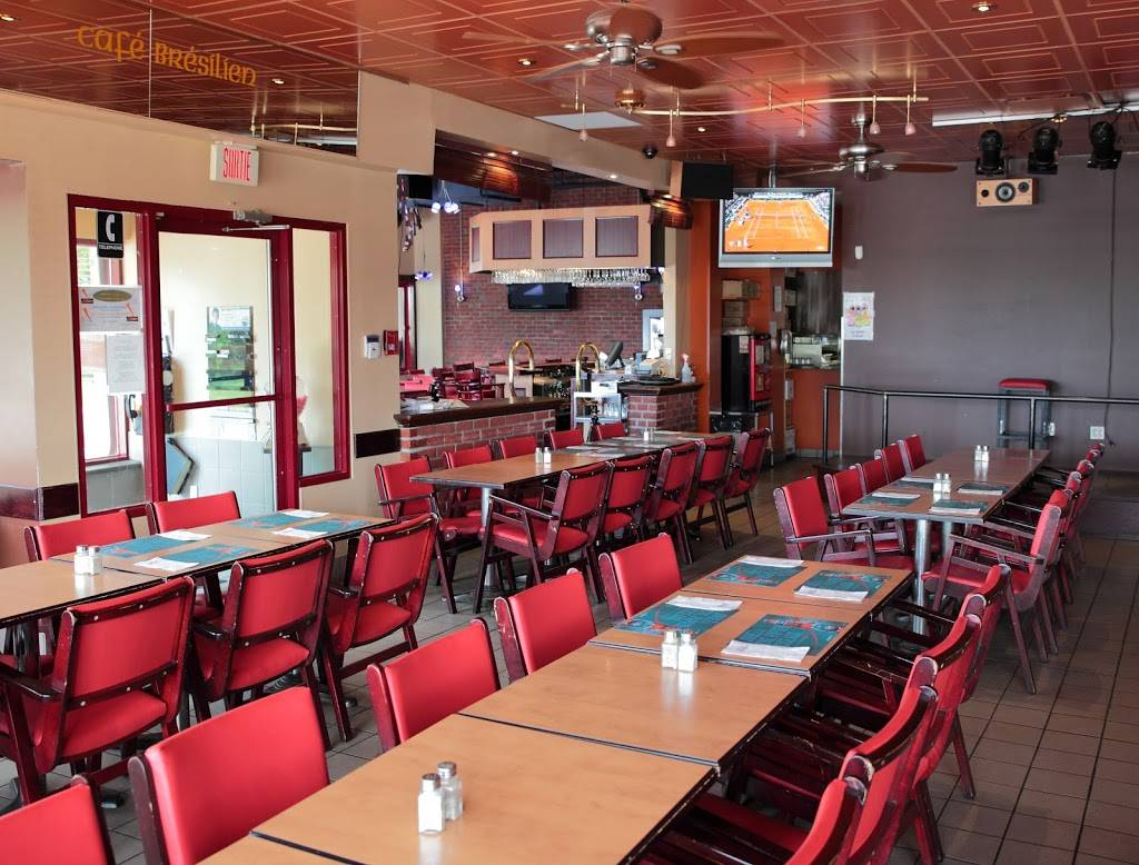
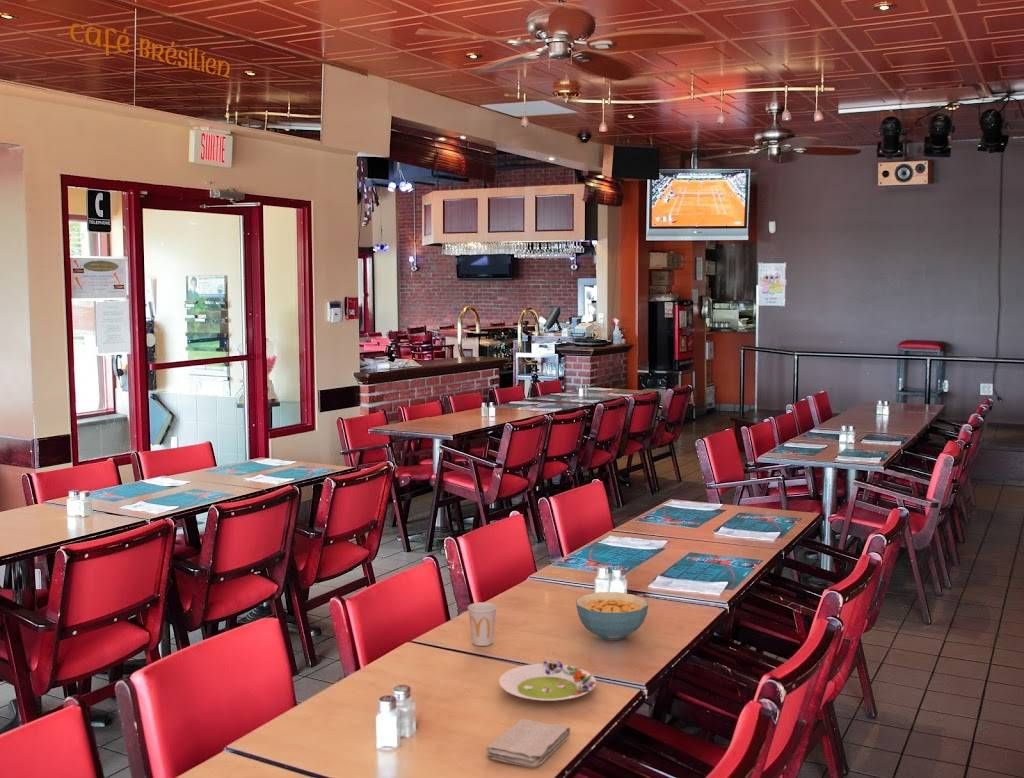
+ washcloth (528, 740)
+ salad plate (547, 683)
+ cup (482, 624)
+ cereal bowl (611, 619)
